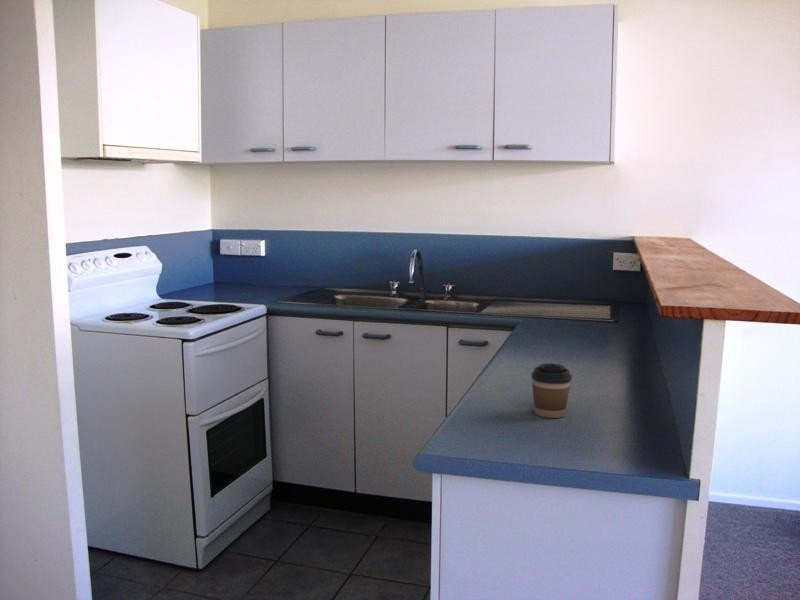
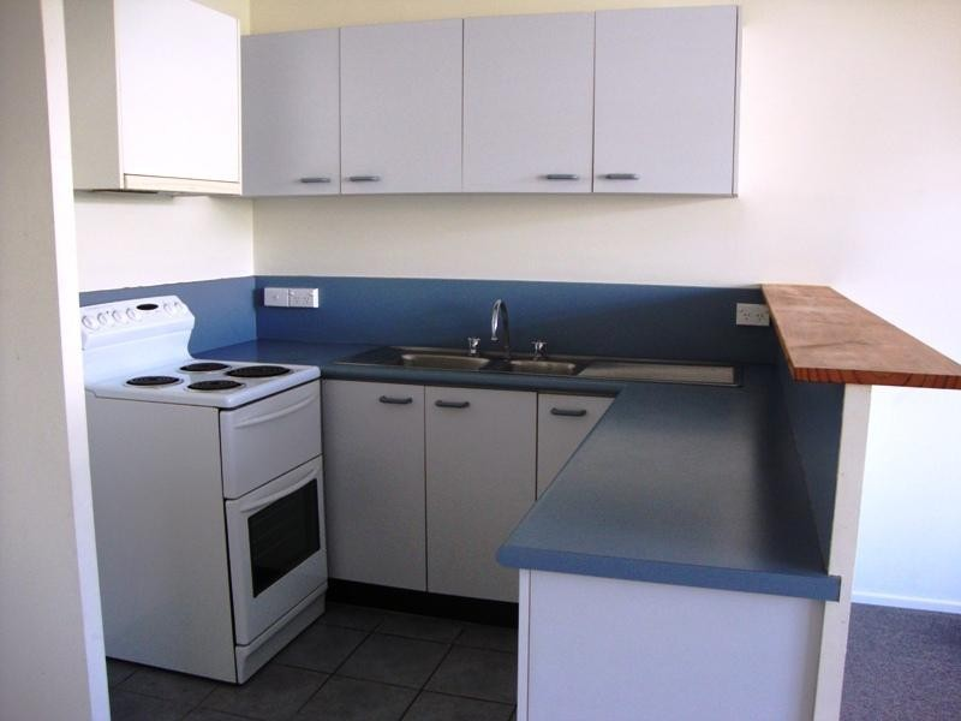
- coffee cup (550, 388)
